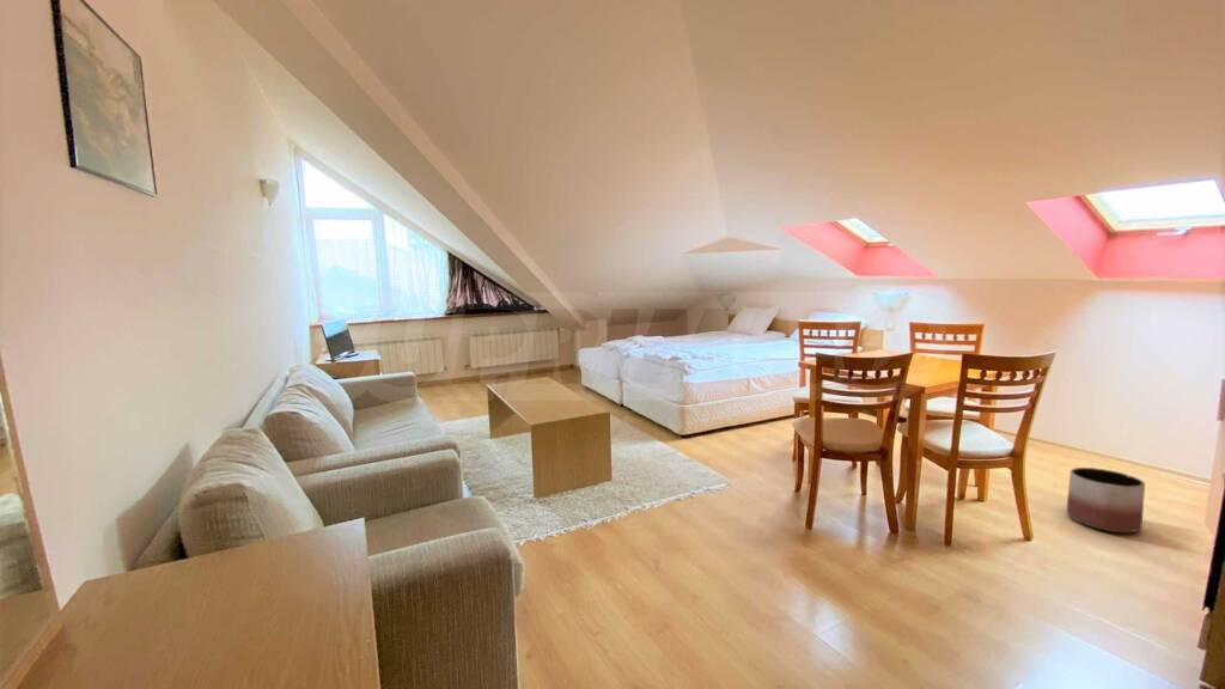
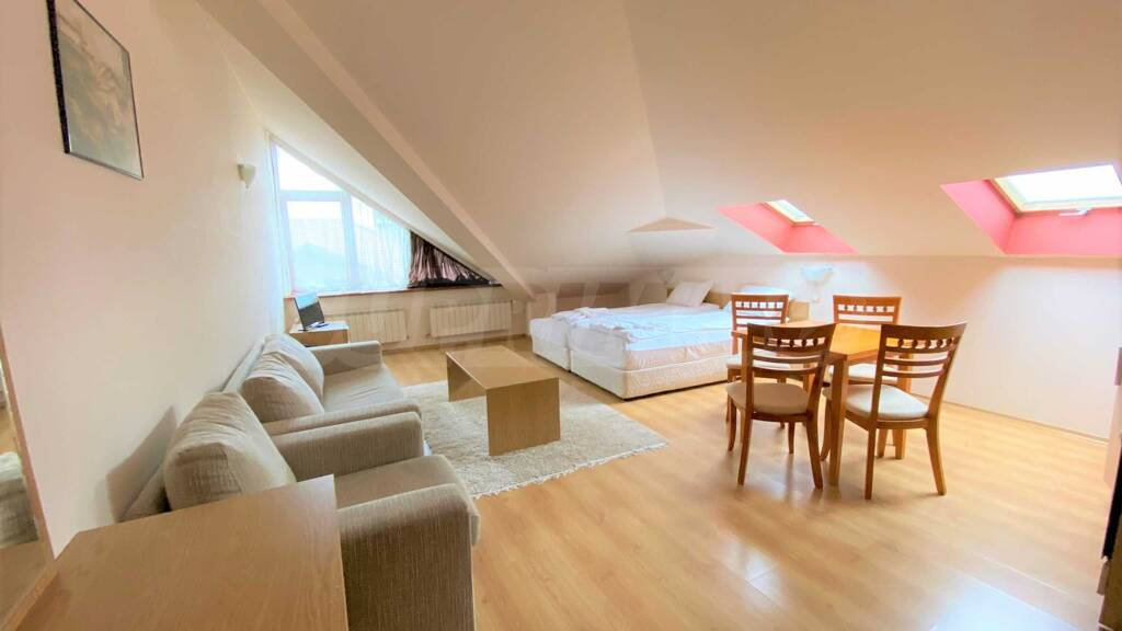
- planter (1104, 499)
